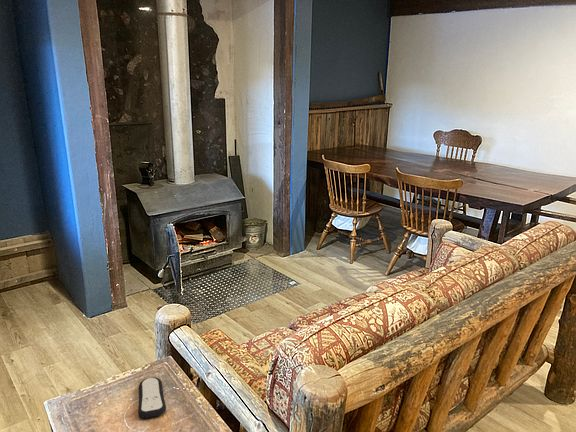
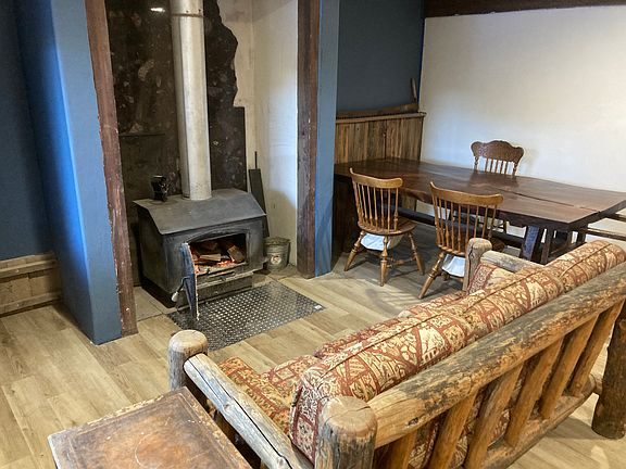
- remote control (151, 396)
